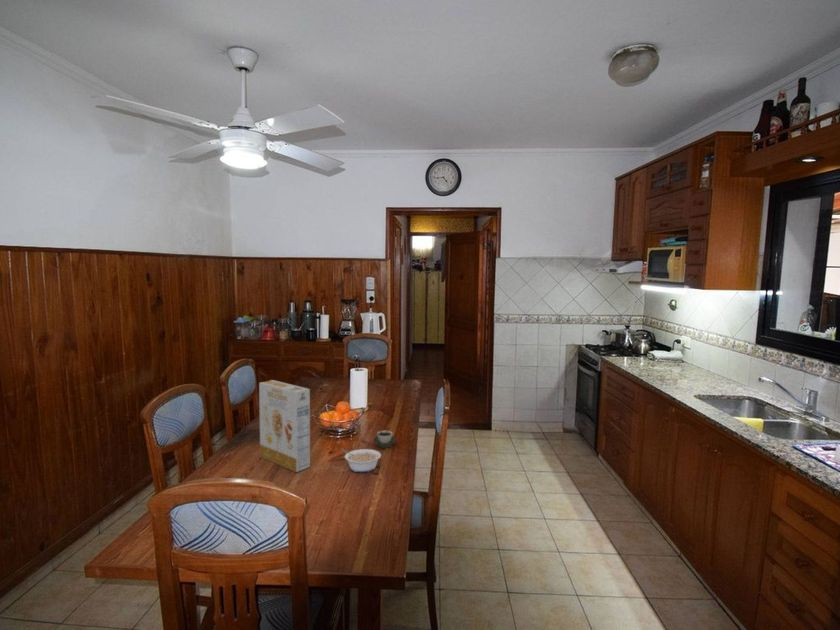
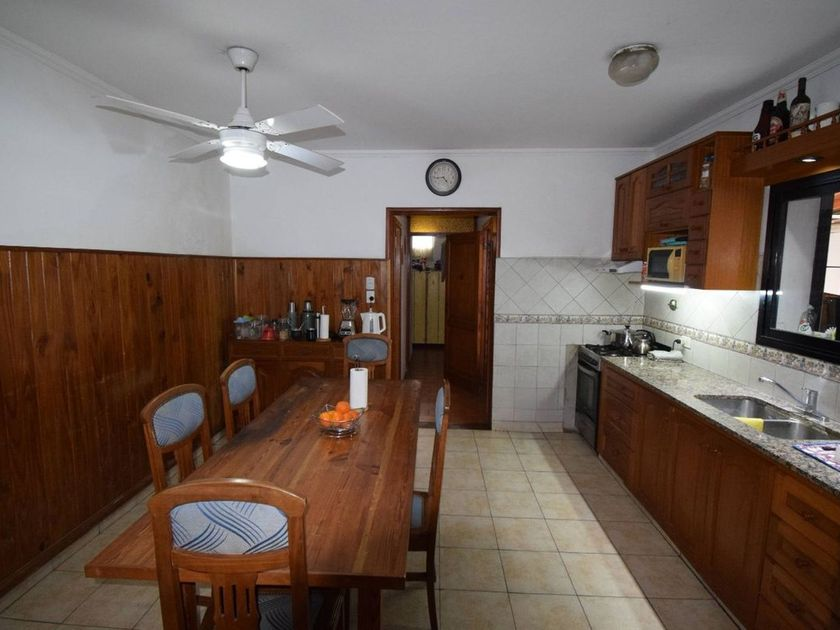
- cereal box (284, 424)
- legume (361, 460)
- cup (384, 439)
